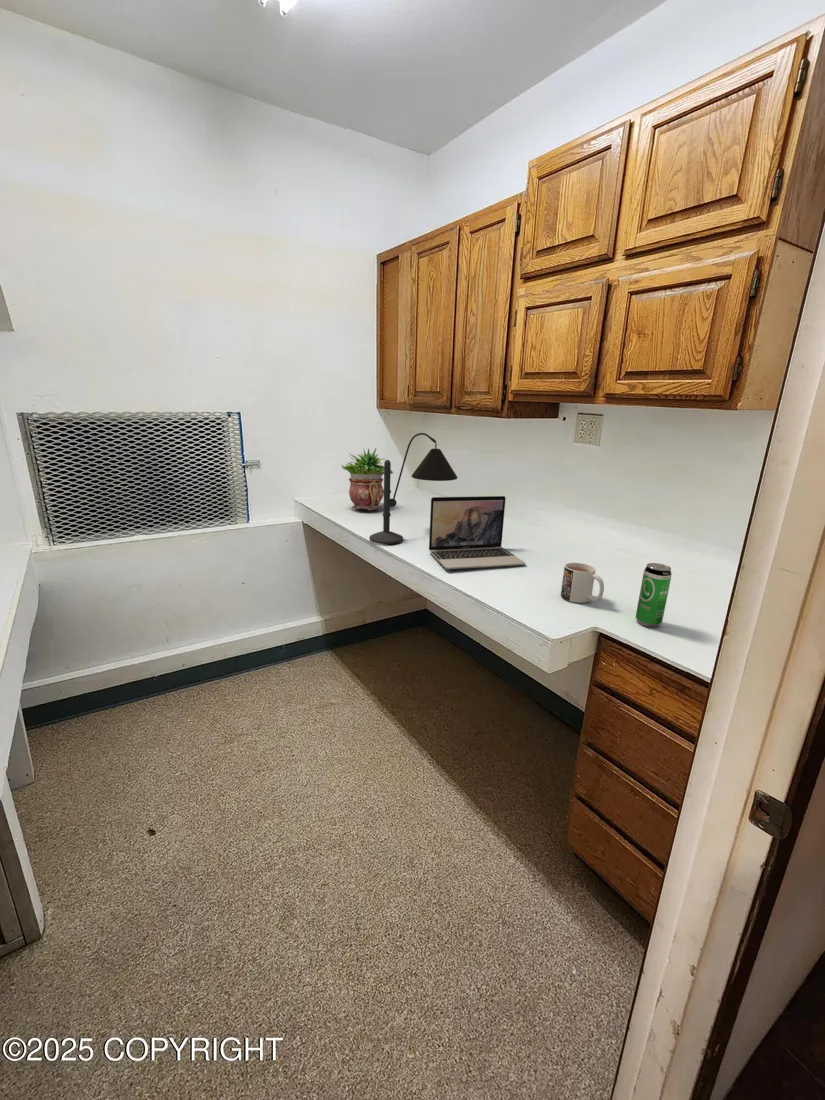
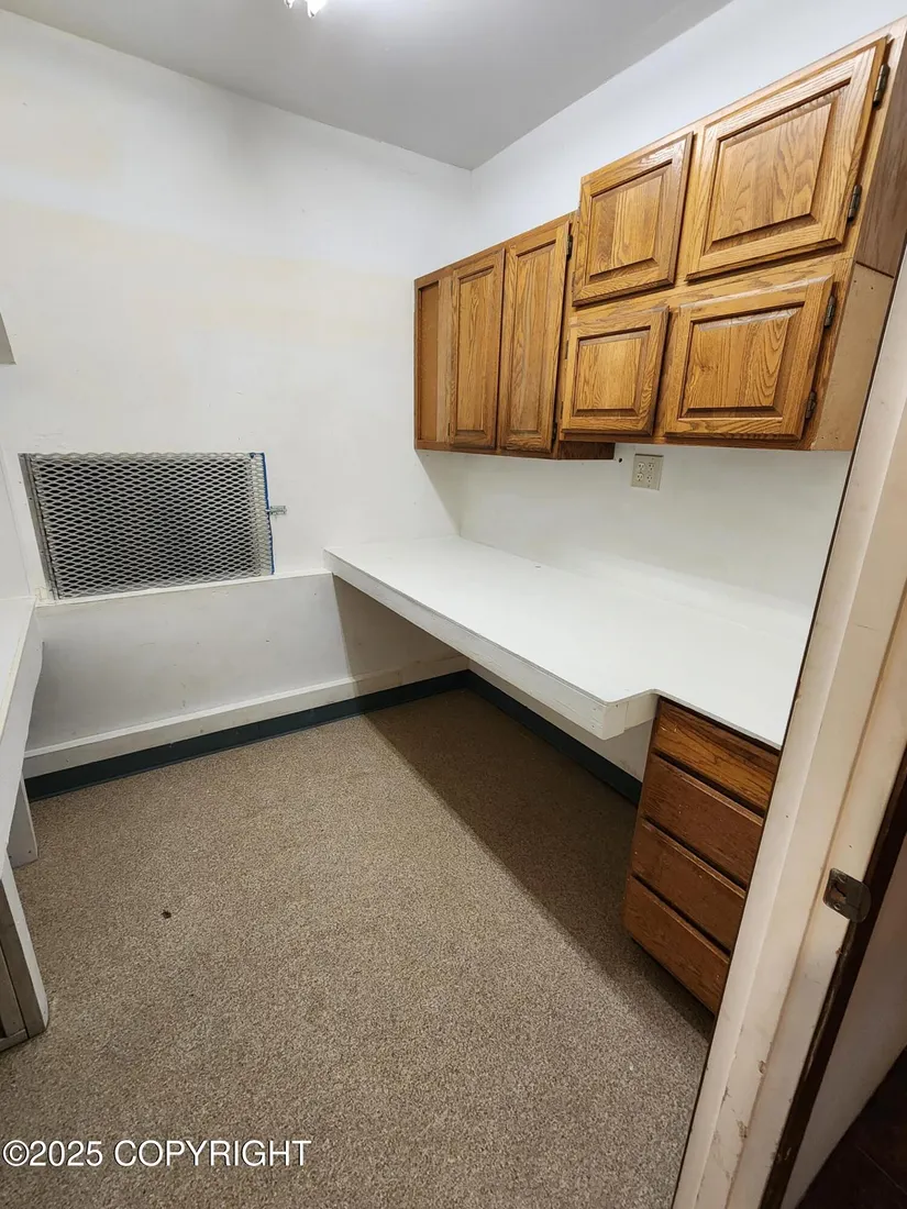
- desk lamp (415, 478)
- mug (583, 584)
- potted plant (365, 478)
- beverage can (653, 595)
- laptop (477, 530)
